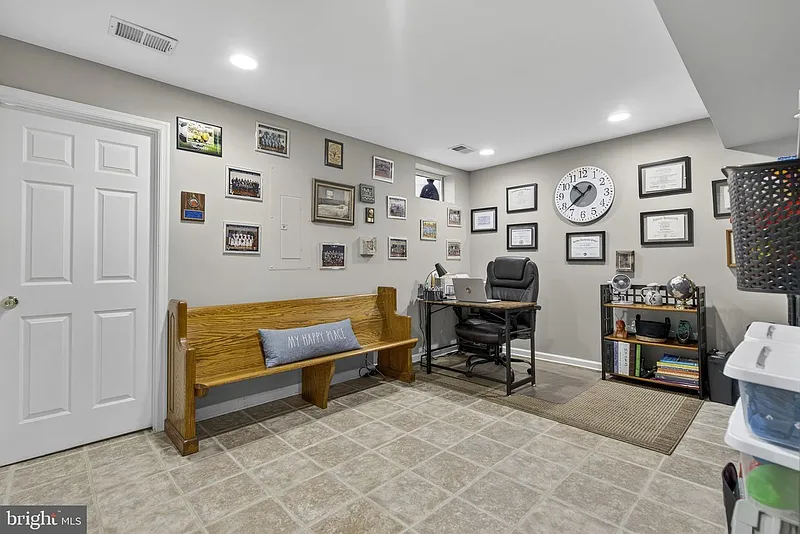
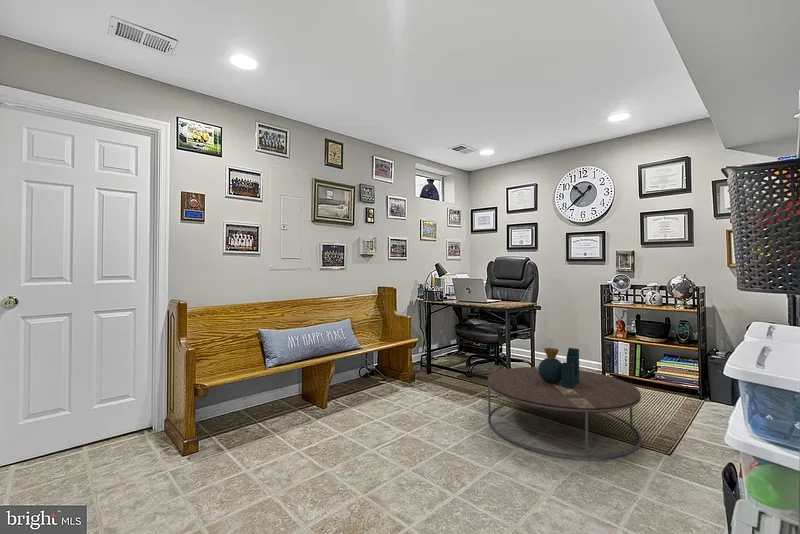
+ coffee table (559, 387)
